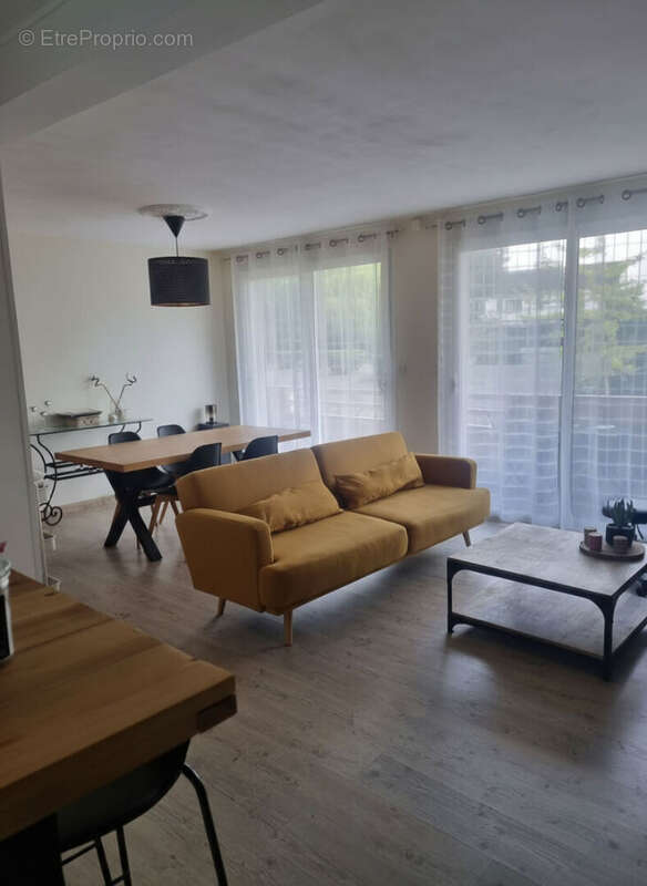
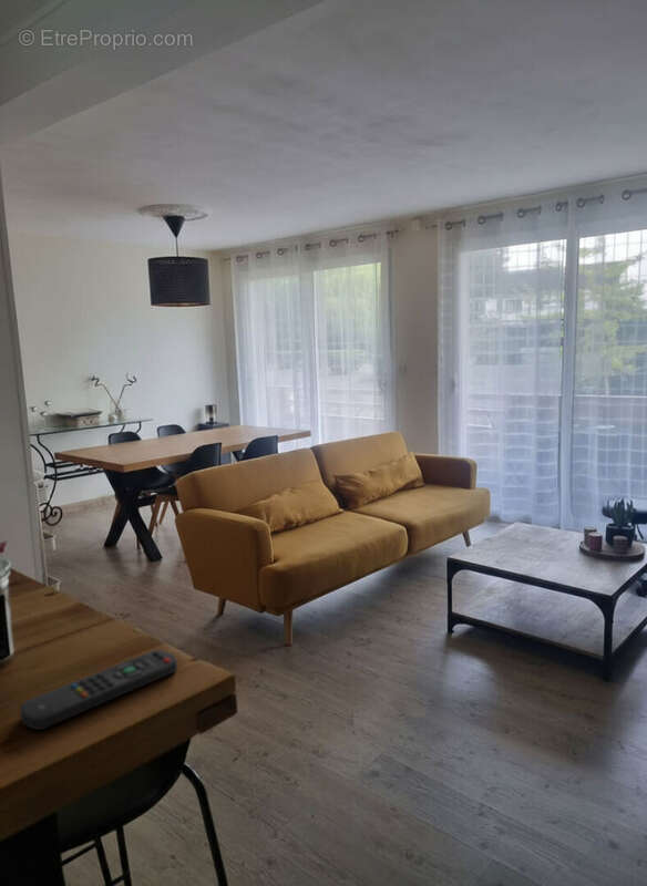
+ remote control (103, 684)
